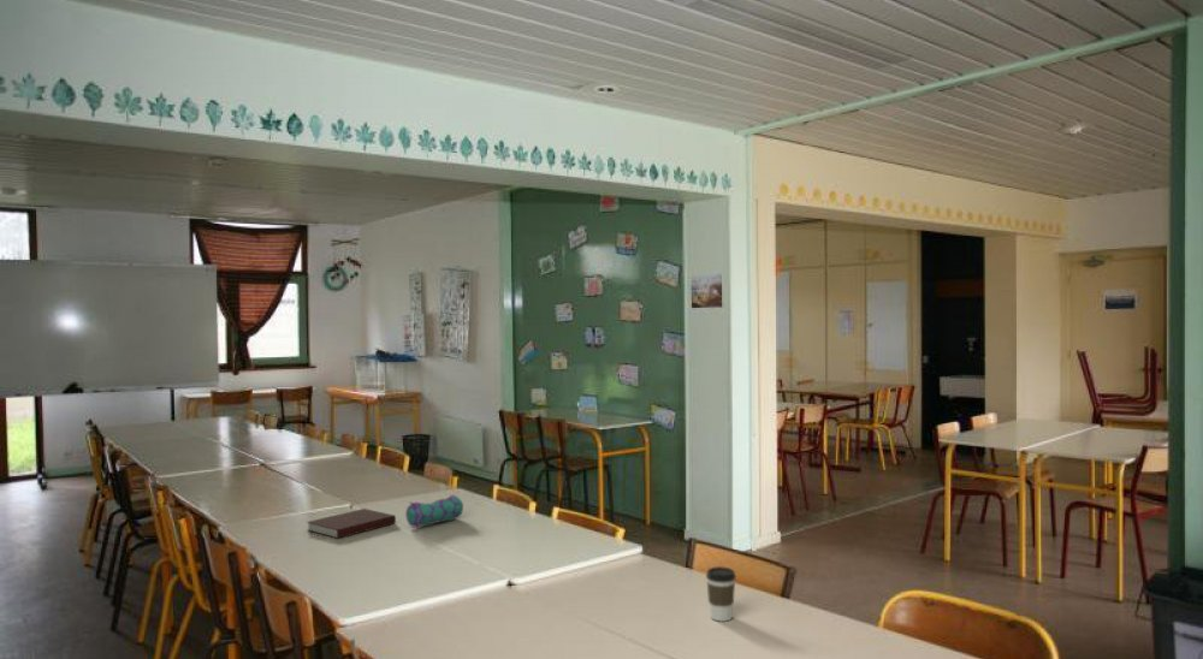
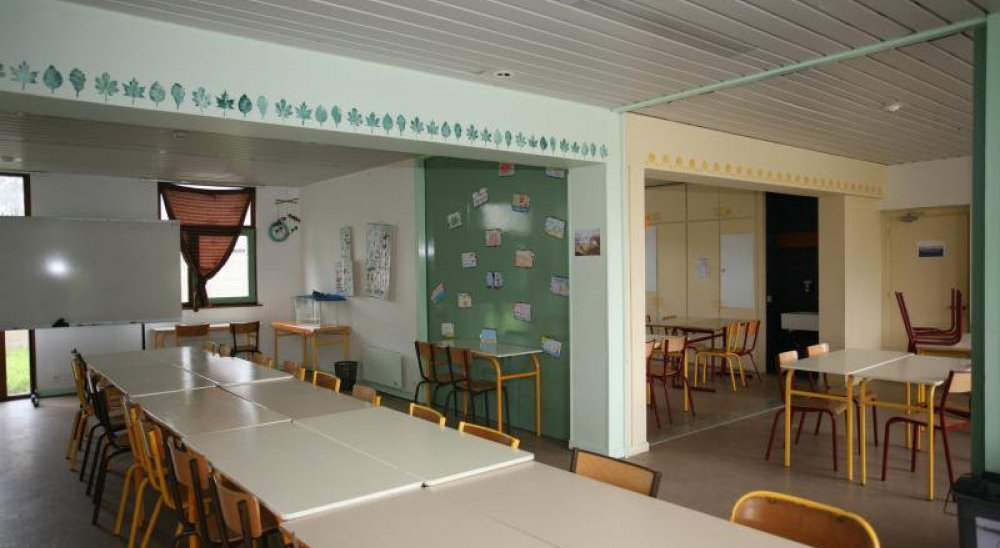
- coffee cup (721, 594)
- pencil case (434, 510)
- notebook (351, 522)
